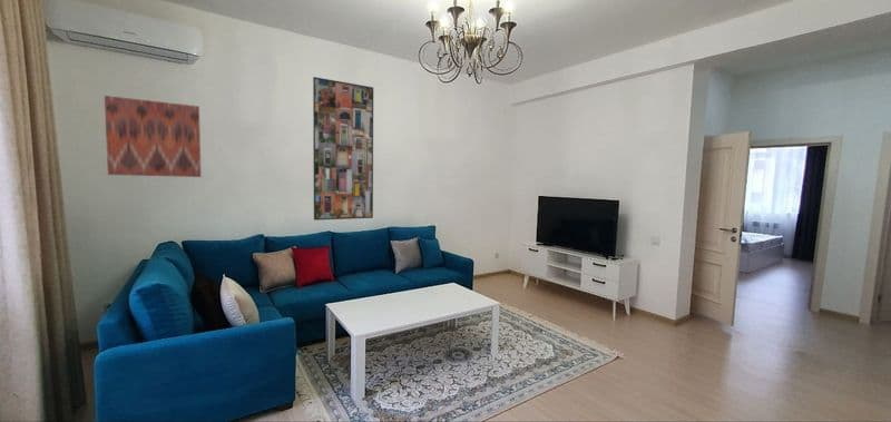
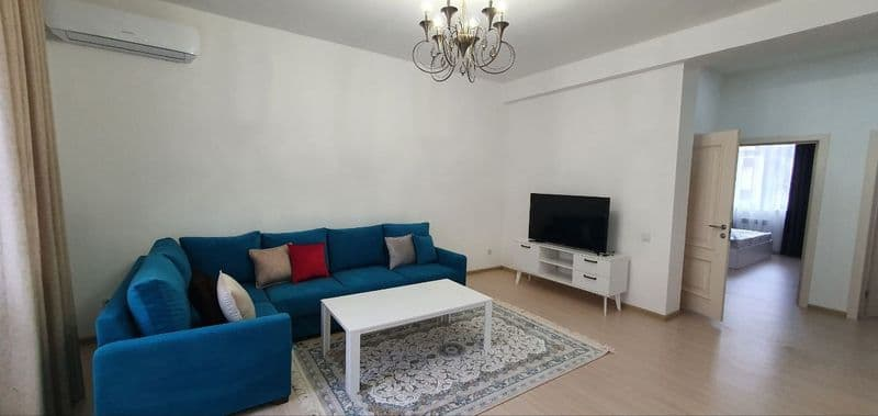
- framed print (344, 151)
- wall art (156, 138)
